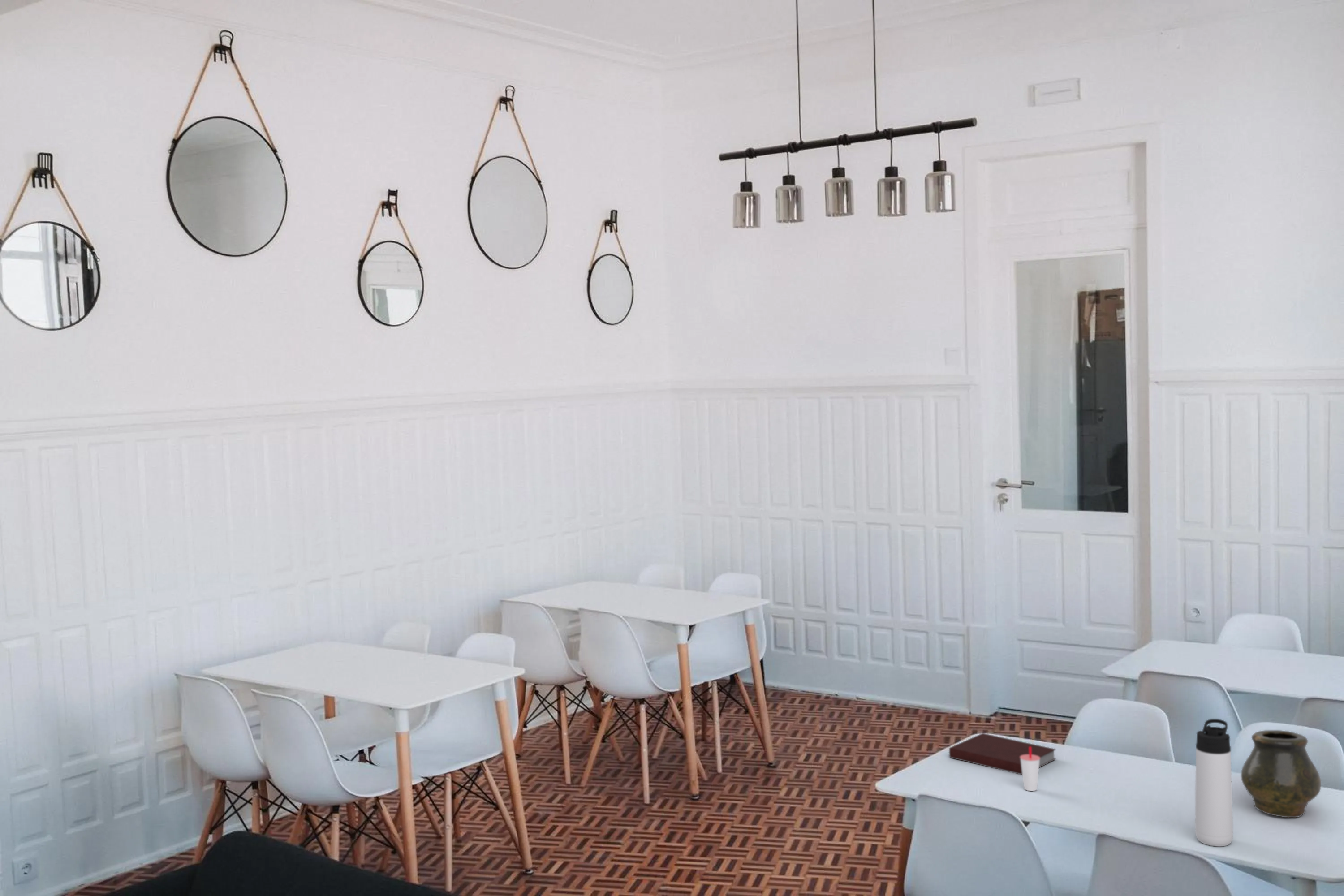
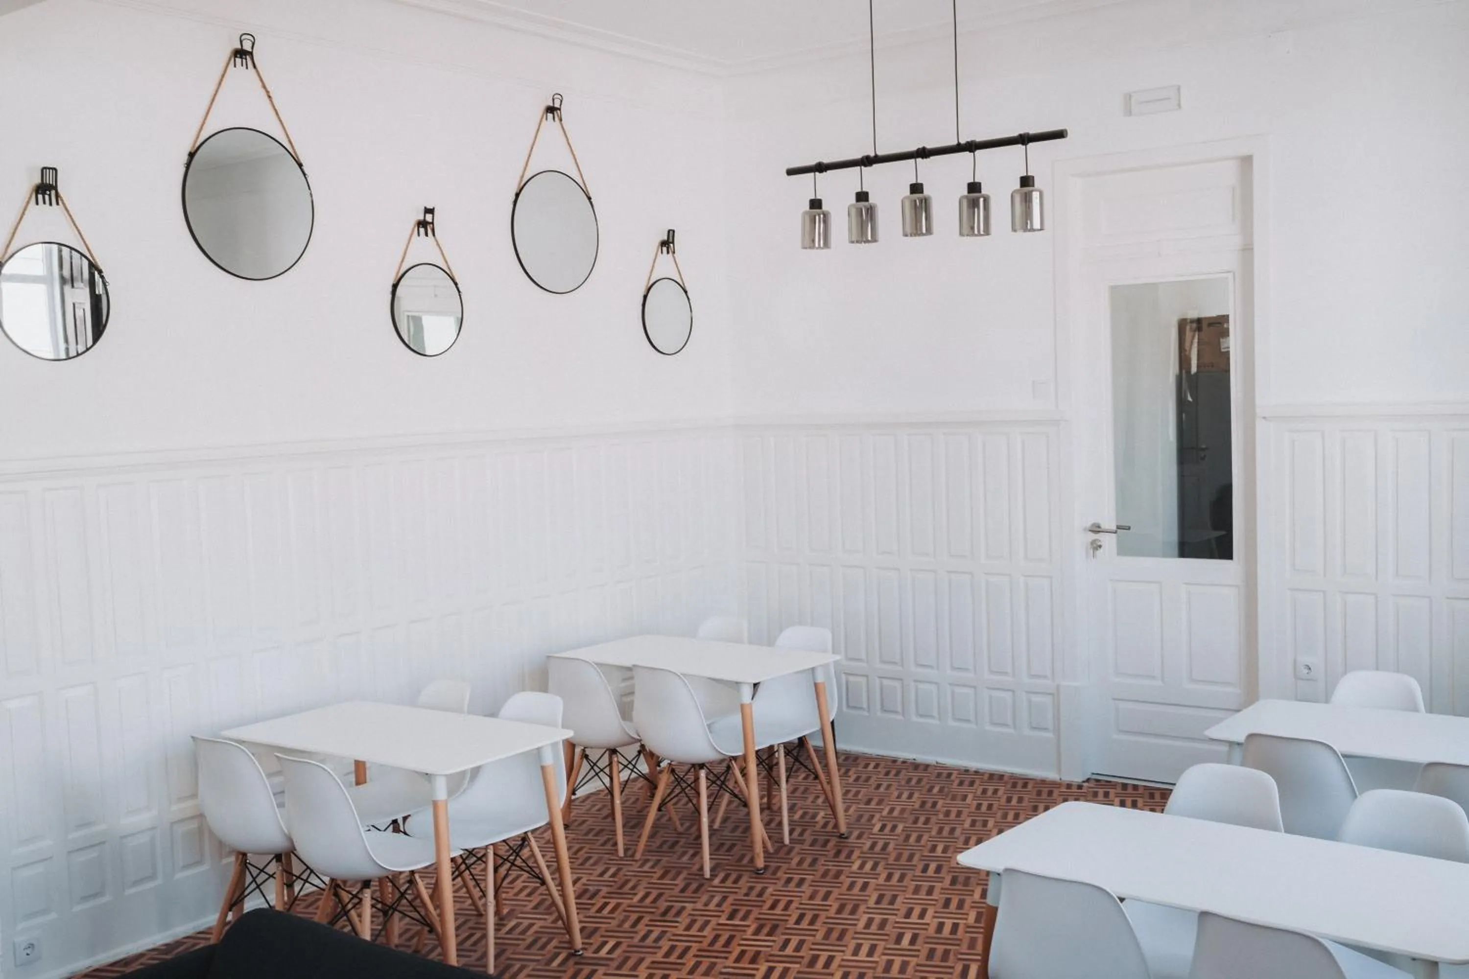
- vase (1280, 772)
- notebook (1002, 753)
- thermos bottle (1215, 782)
- cup (1030, 767)
